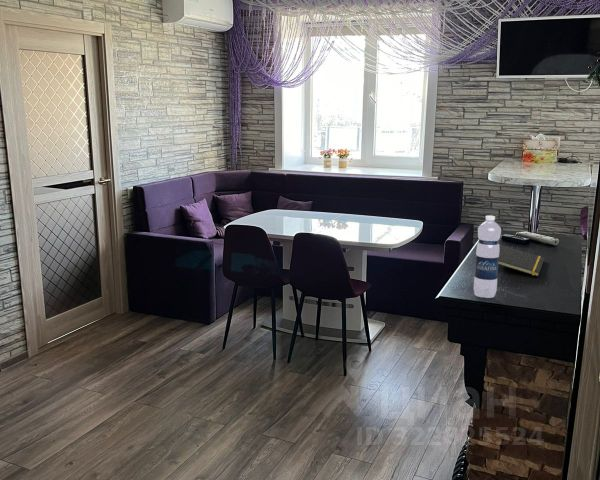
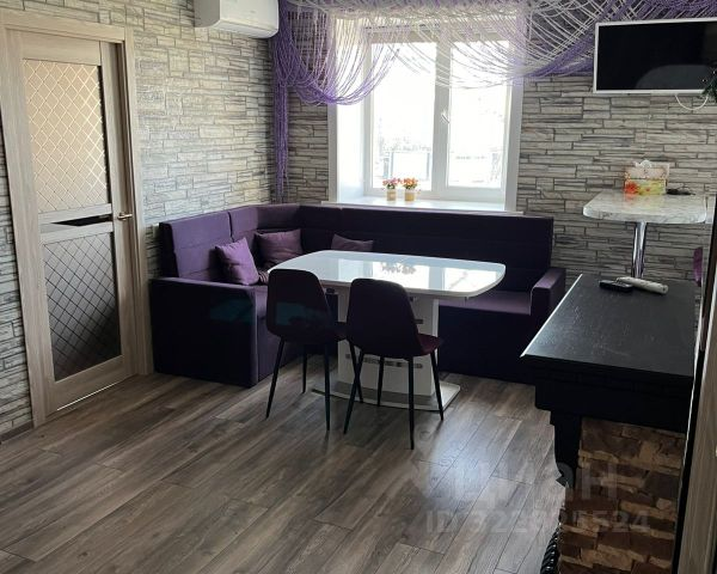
- water bottle (487, 256)
- notepad (517, 259)
